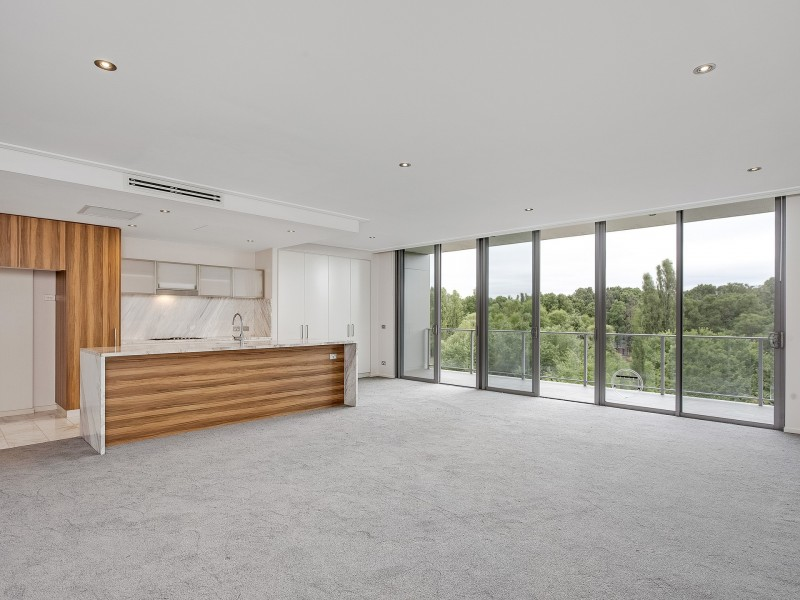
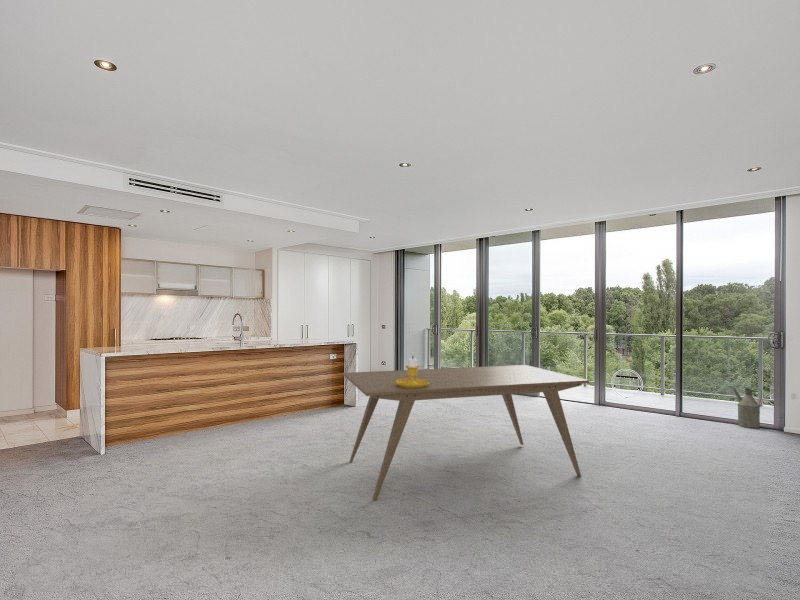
+ candlestick (412, 370)
+ dining table (460, 397)
+ watering can (746, 406)
